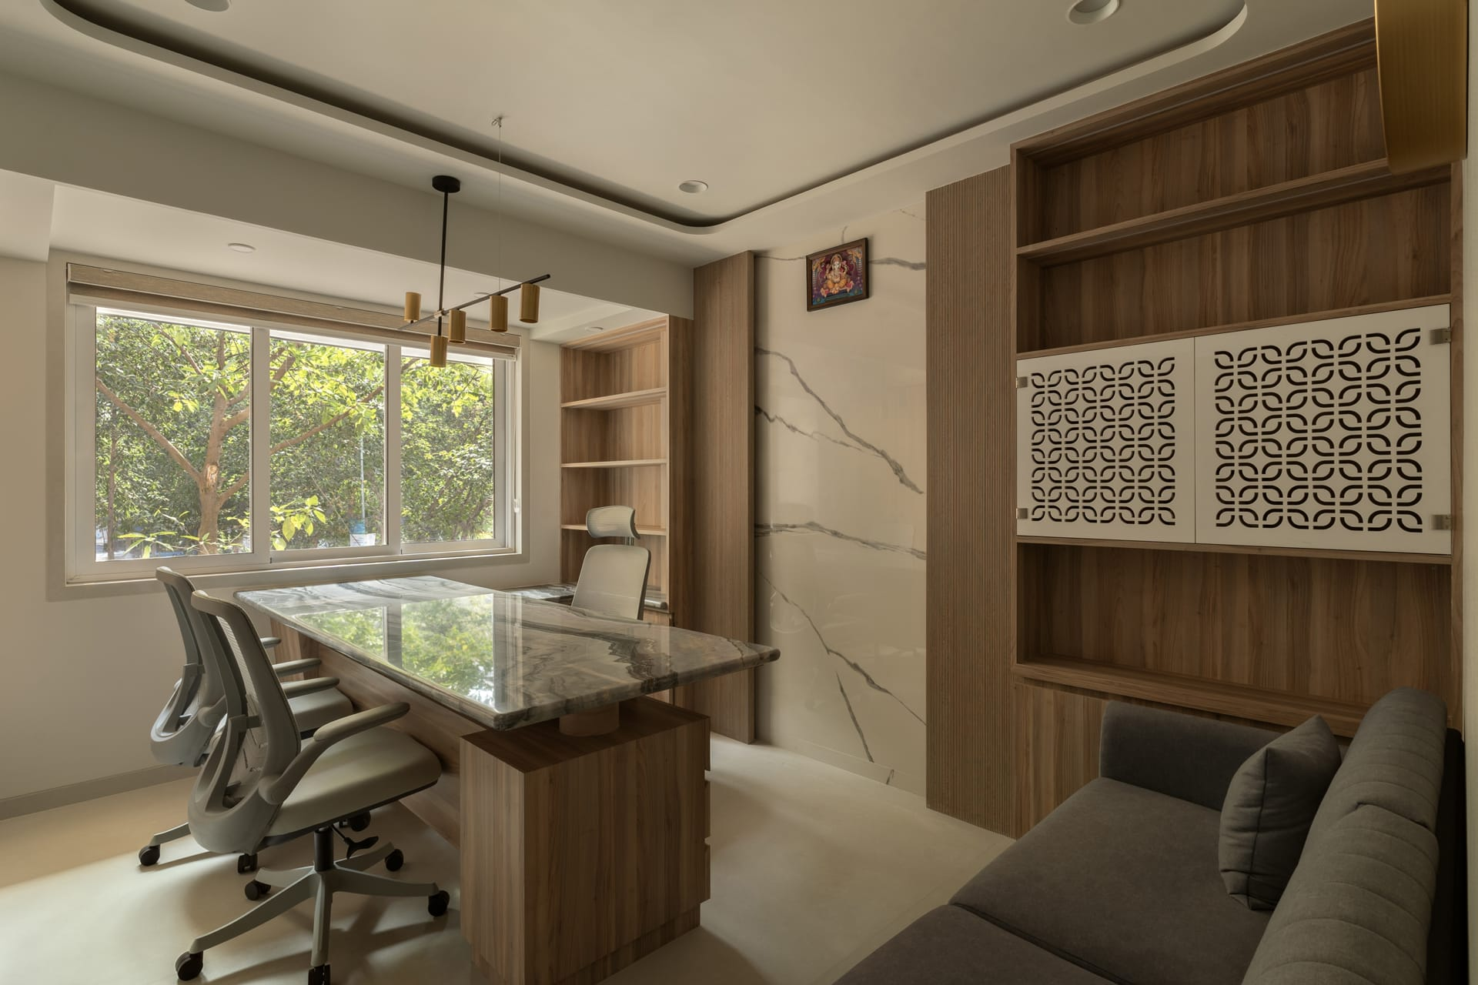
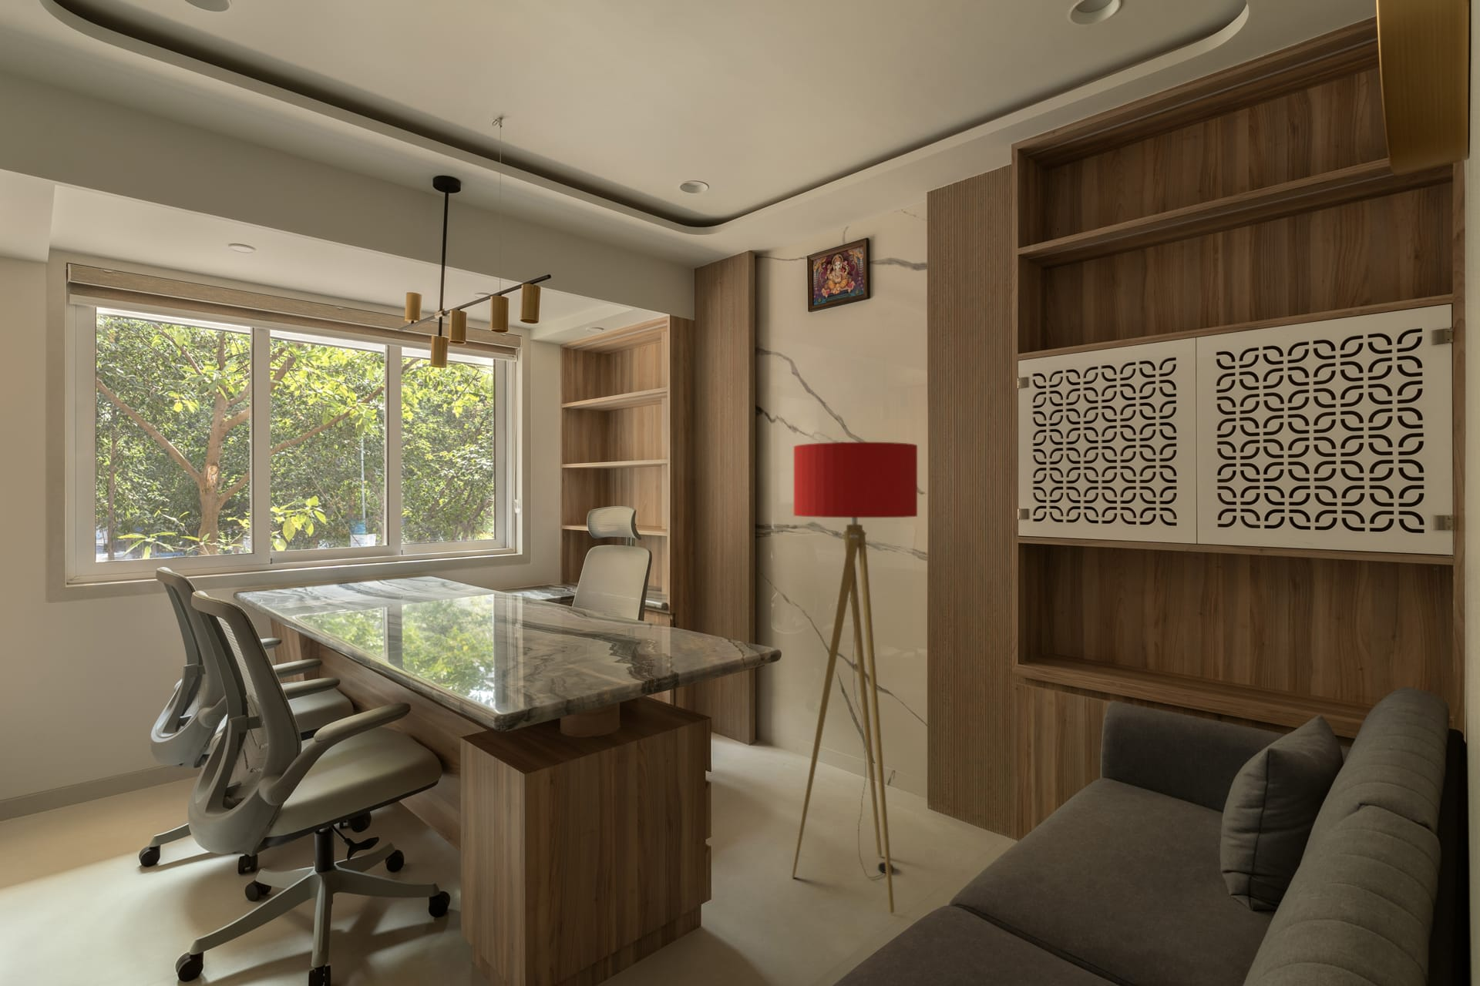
+ floor lamp (853, 664)
